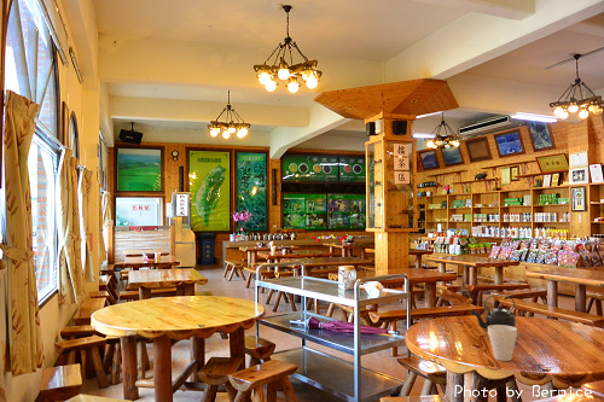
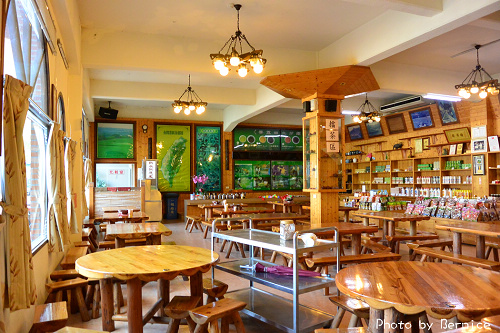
- cup (503, 343)
- kettle (492, 314)
